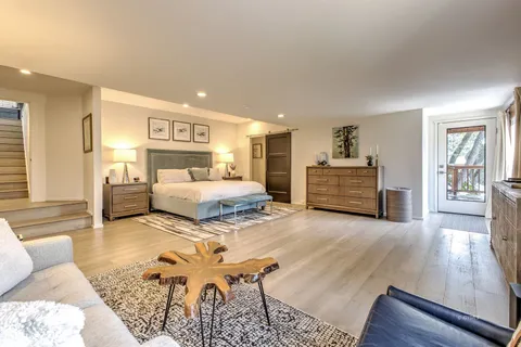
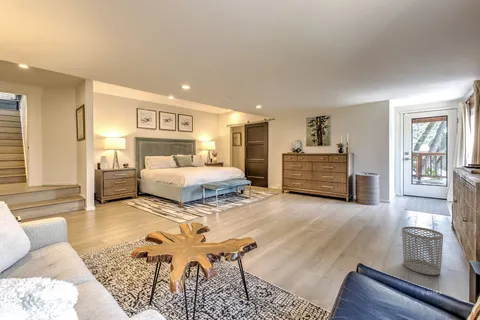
+ waste bin (421, 250)
